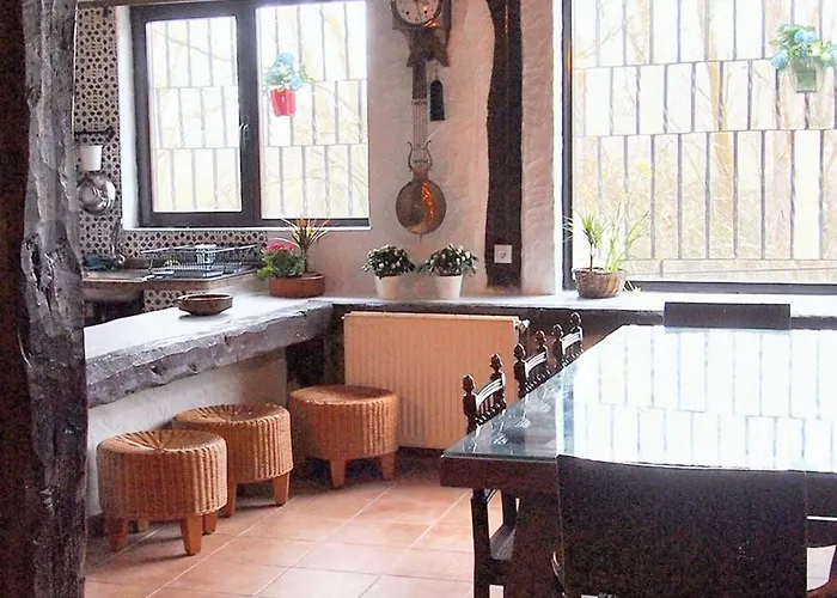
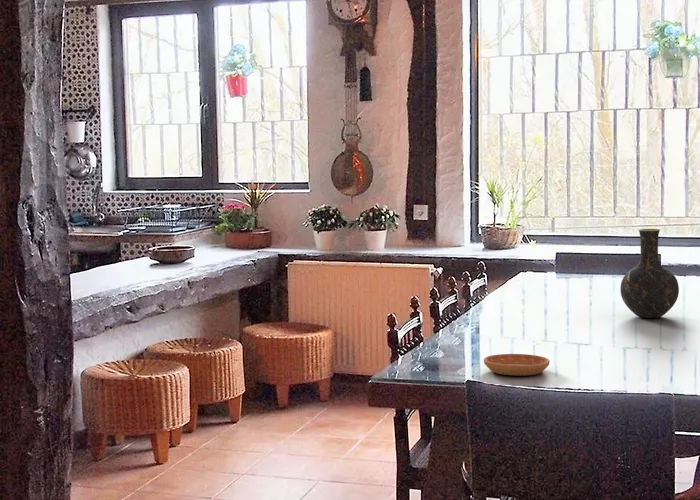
+ vase (649, 273)
+ saucer (516, 365)
